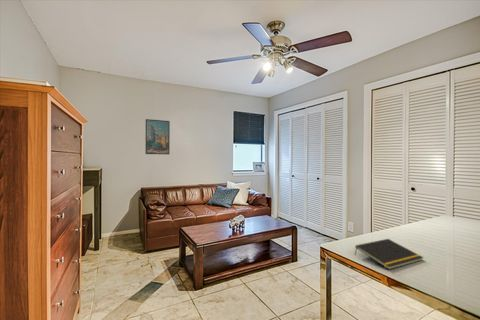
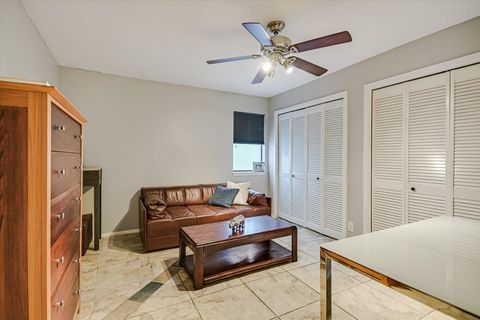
- notepad (388, 252)
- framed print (157, 137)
